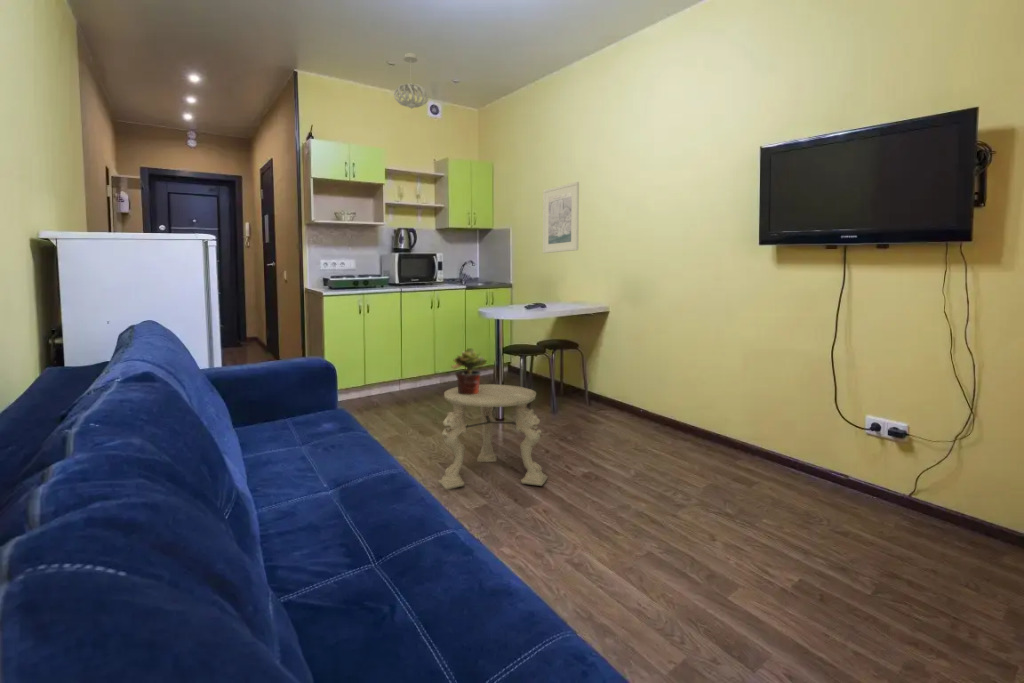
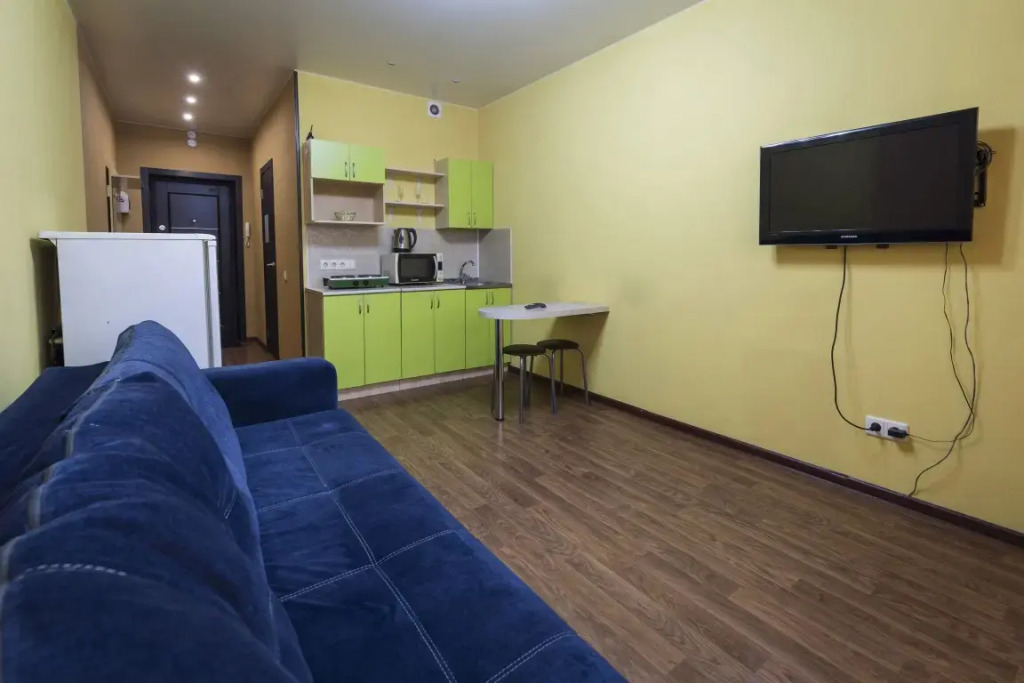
- potted plant (469, 369)
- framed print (560, 219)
- pendant light (411, 84)
- side table (485, 433)
